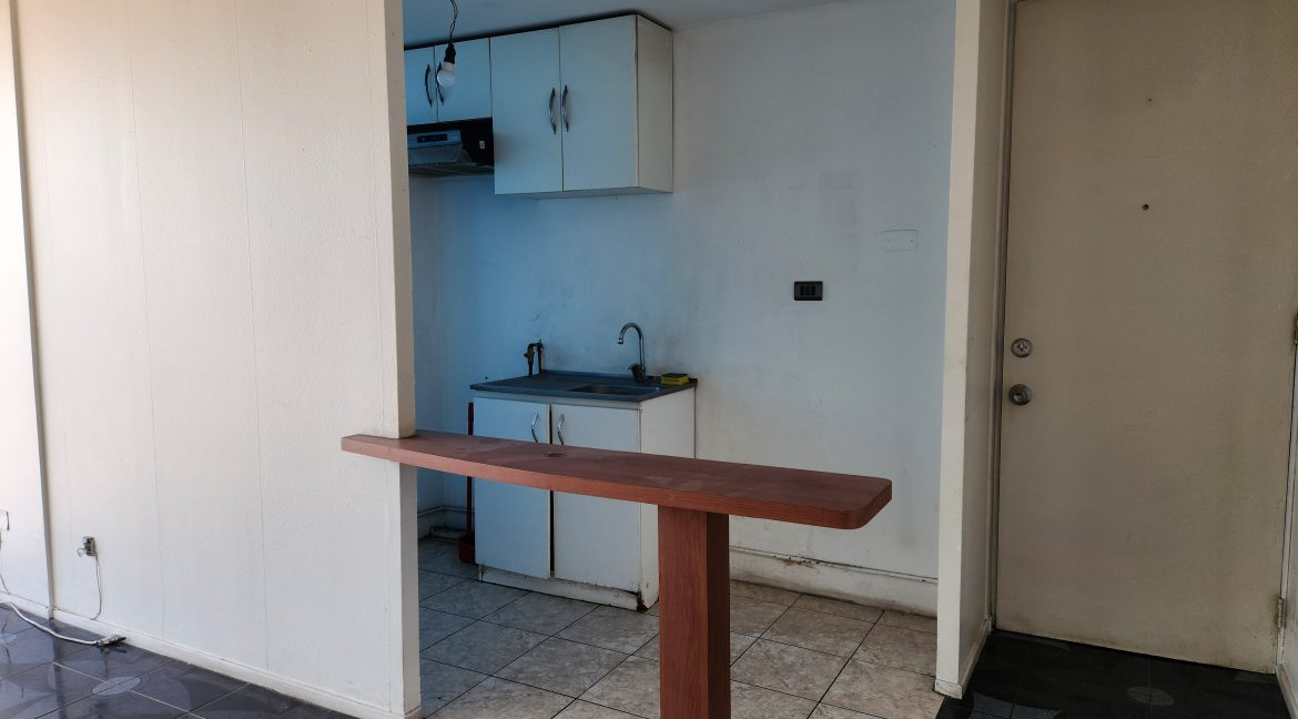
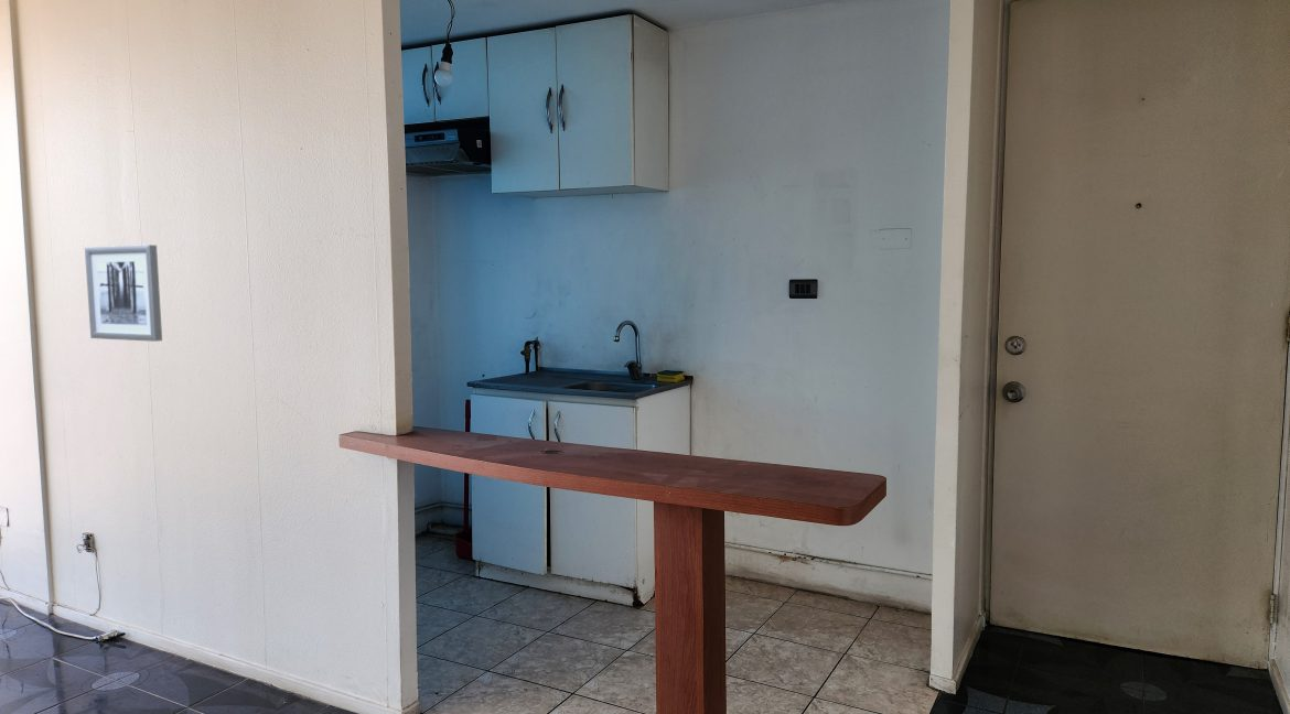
+ wall art (122, 293)
